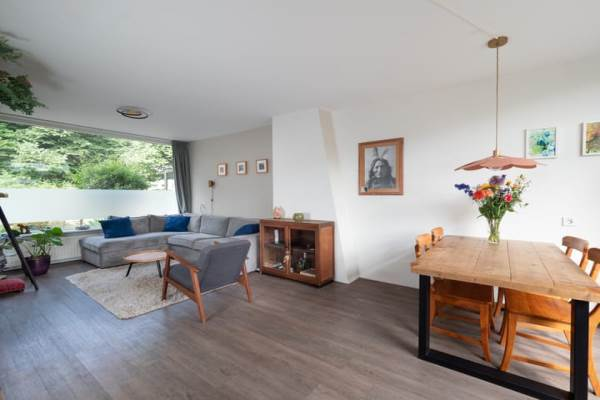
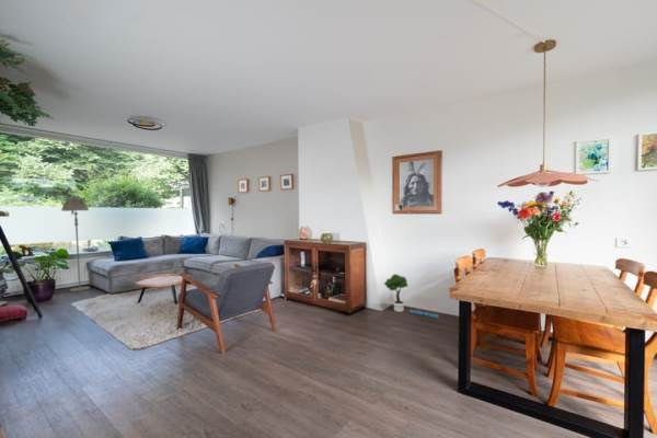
+ floor lamp (77, 243)
+ potted tree (406, 286)
